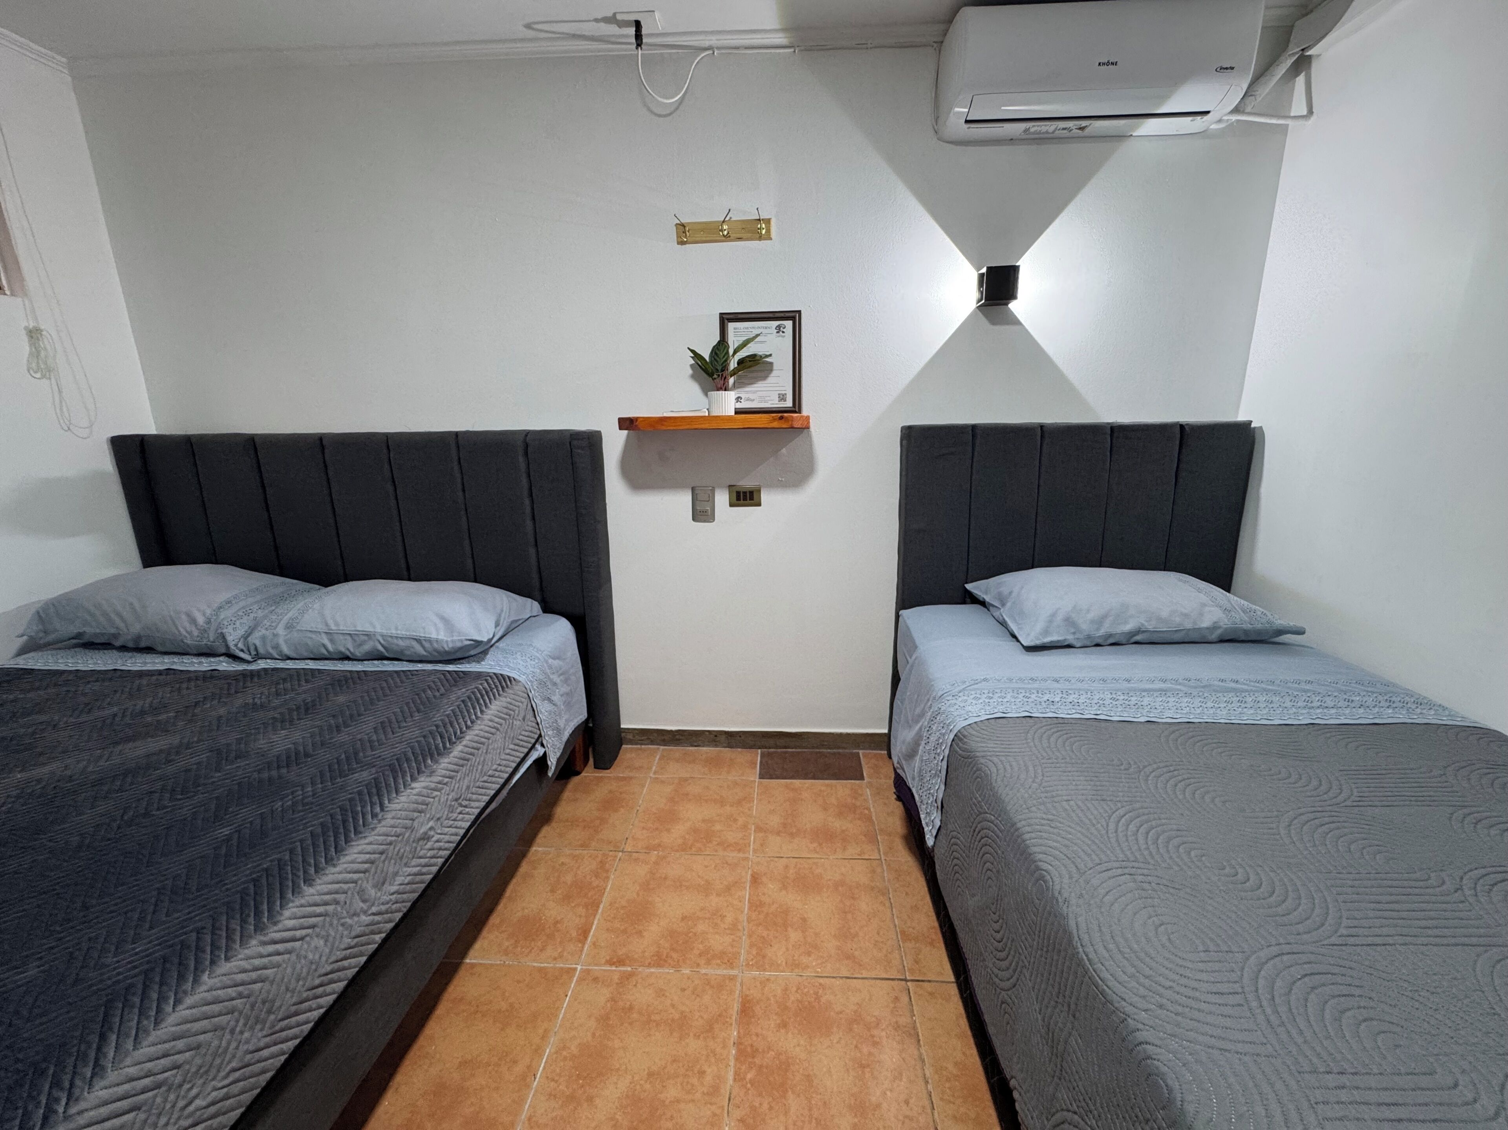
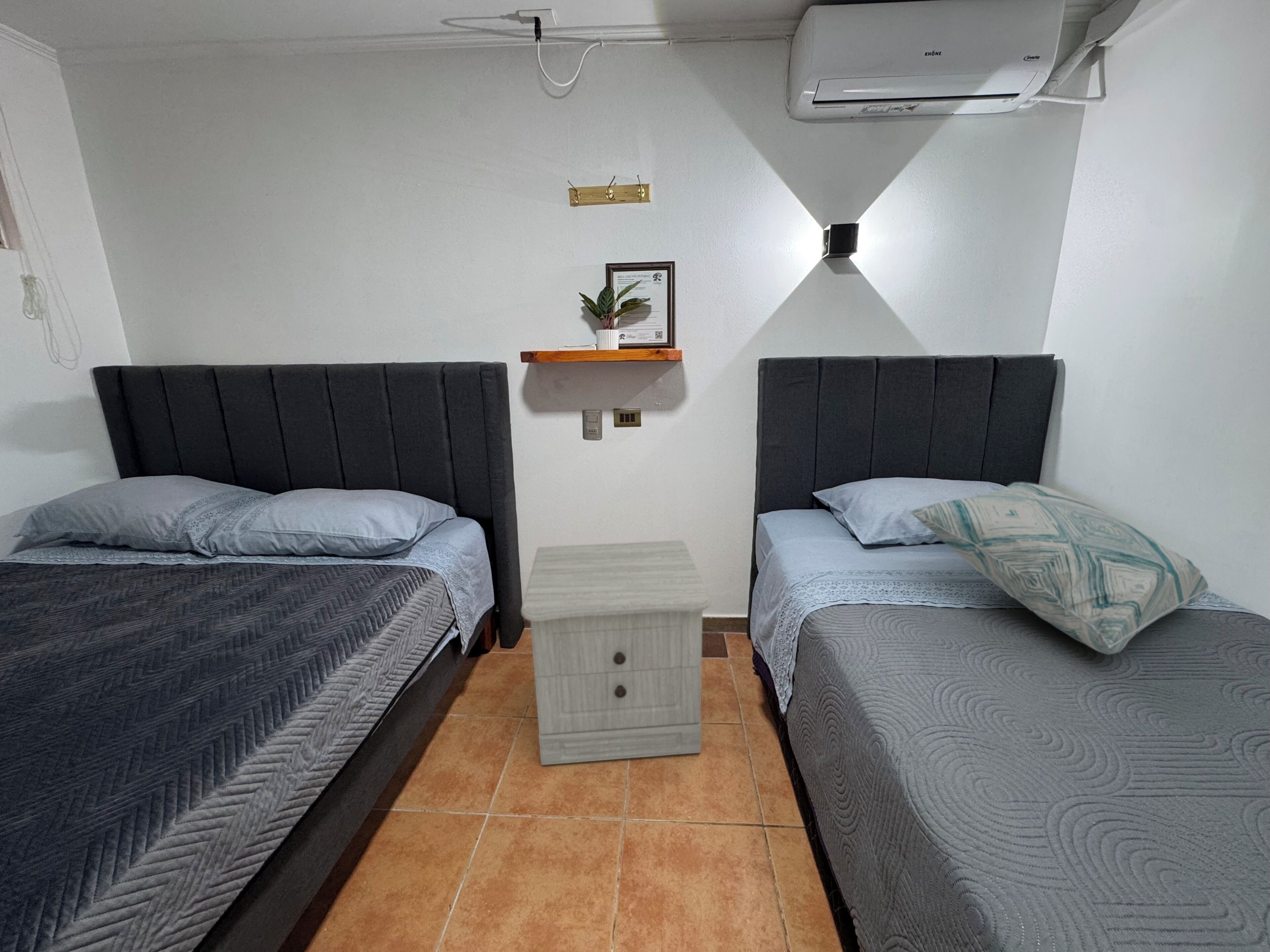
+ decorative pillow (1051, 552)
+ nightstand (616, 646)
